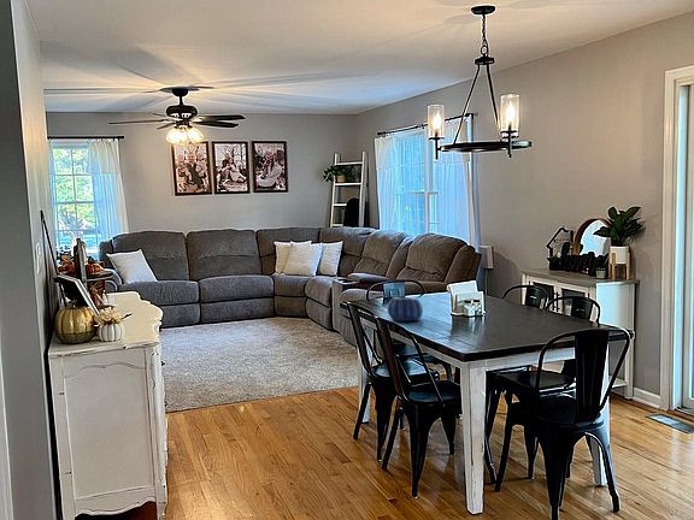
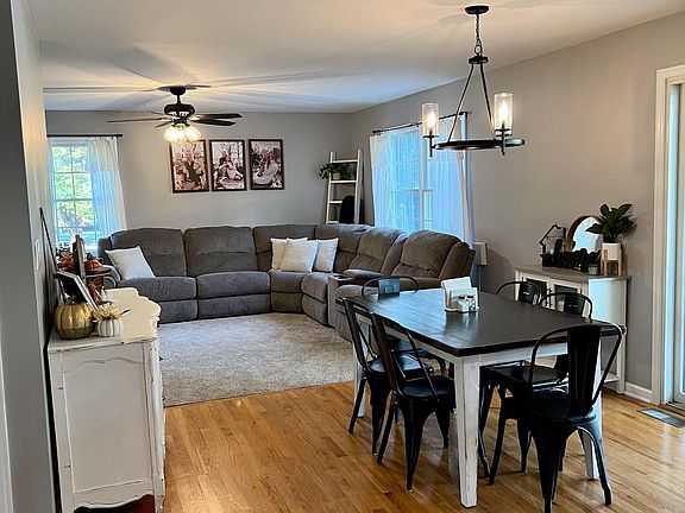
- decorative bowl (405, 308)
